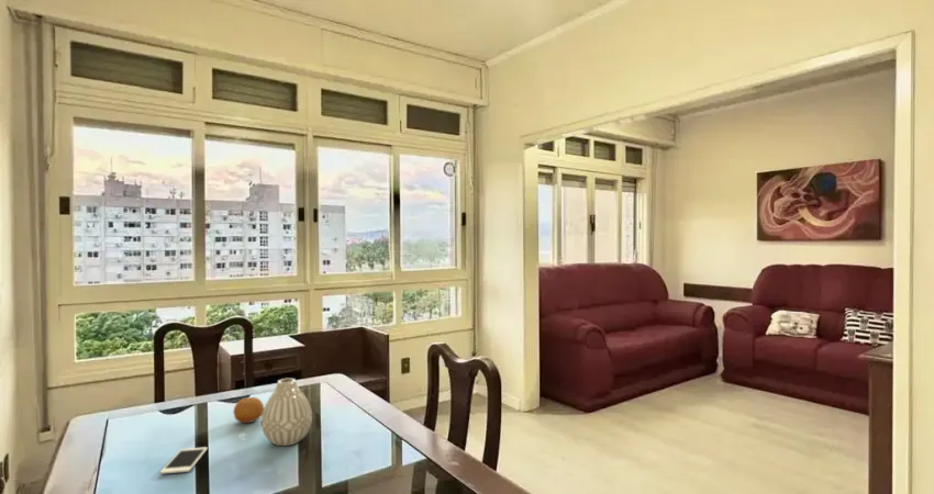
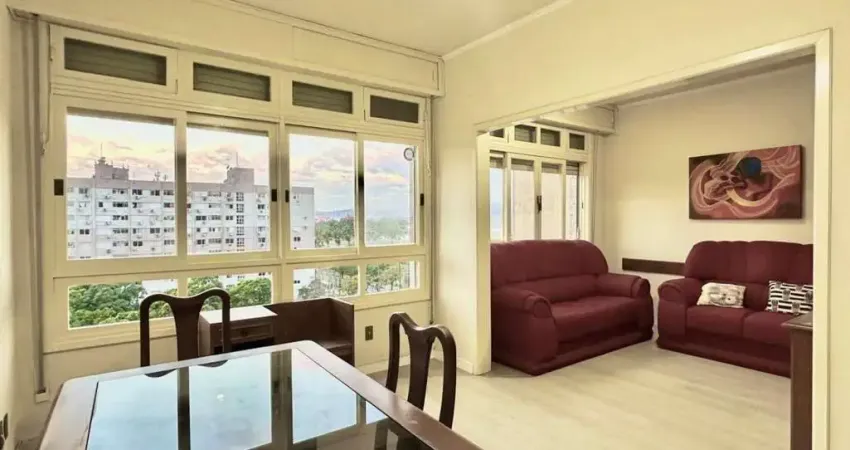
- vase (287, 411)
- cell phone (185, 459)
- fruit (248, 409)
